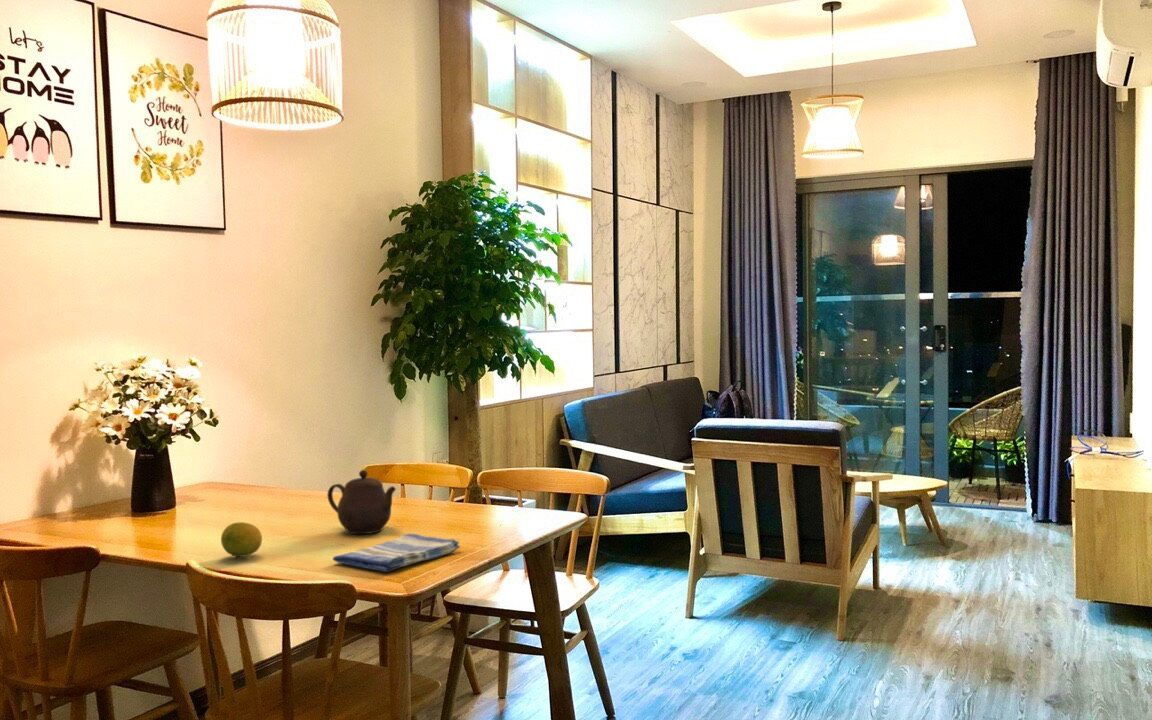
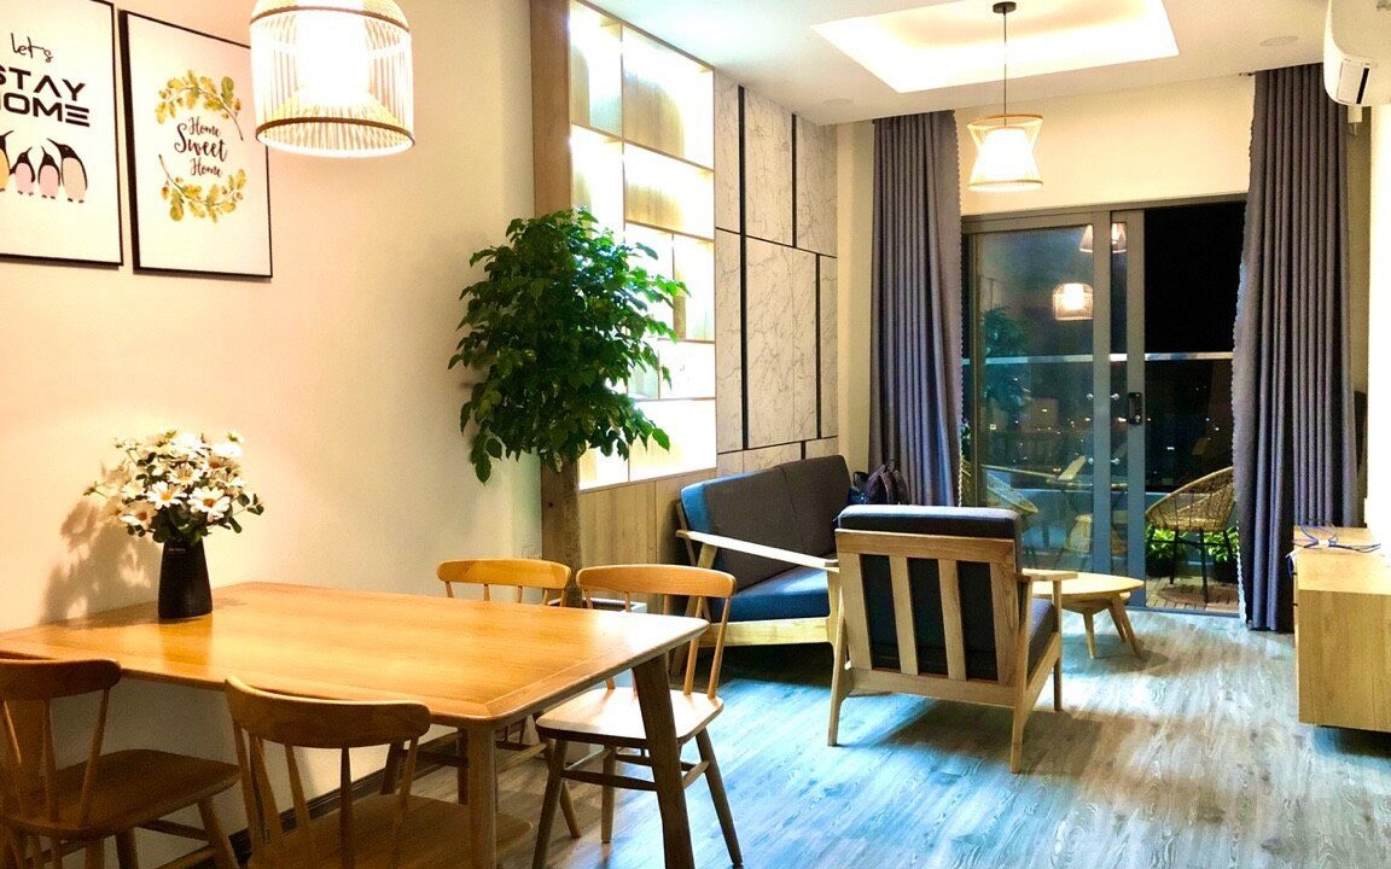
- teapot (361, 500)
- fruit (241, 539)
- dish towel (398, 550)
